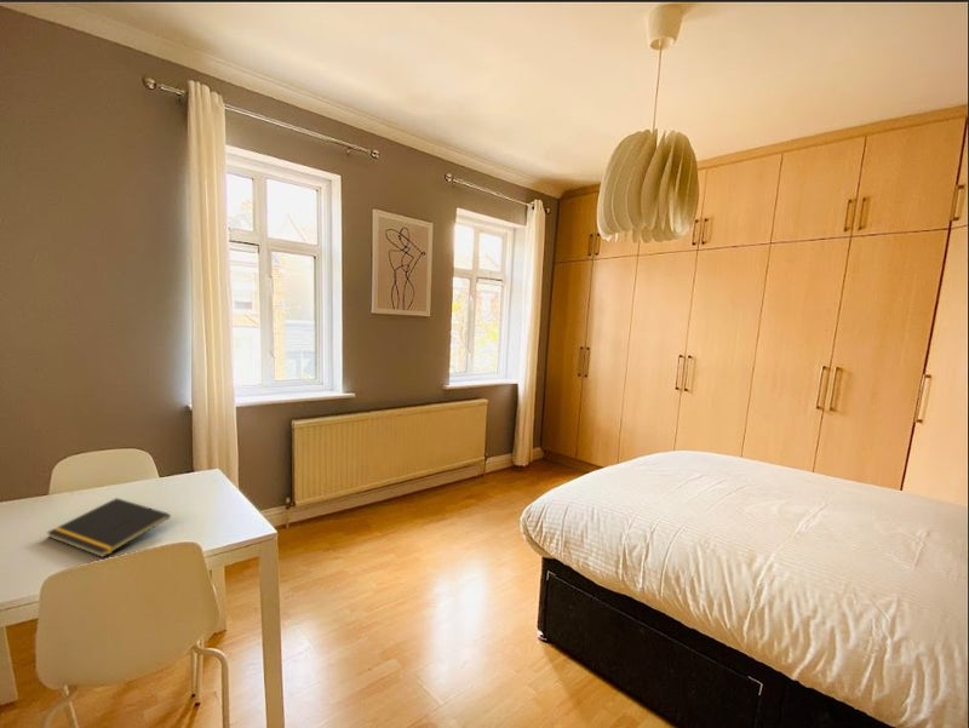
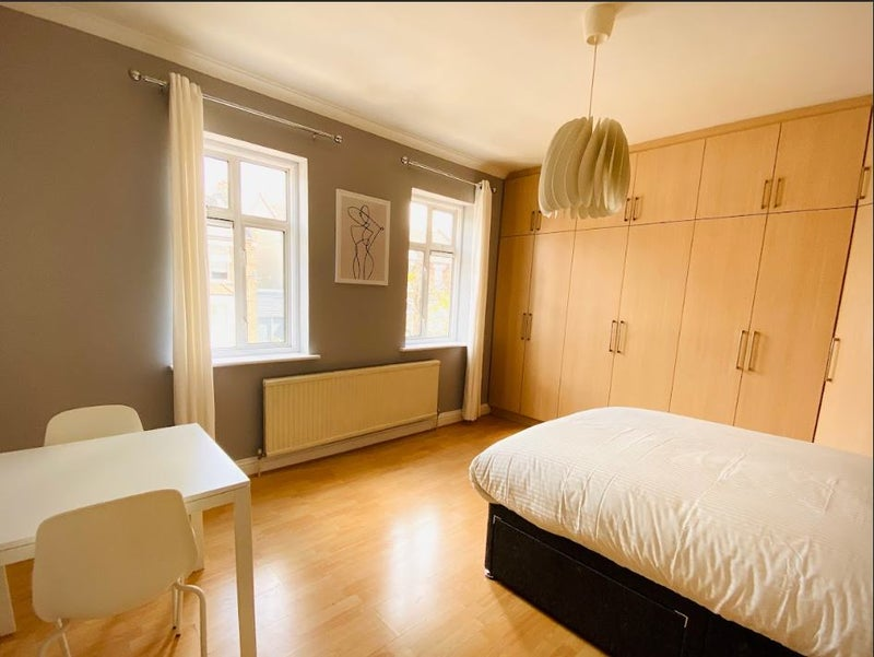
- notepad (110, 524)
